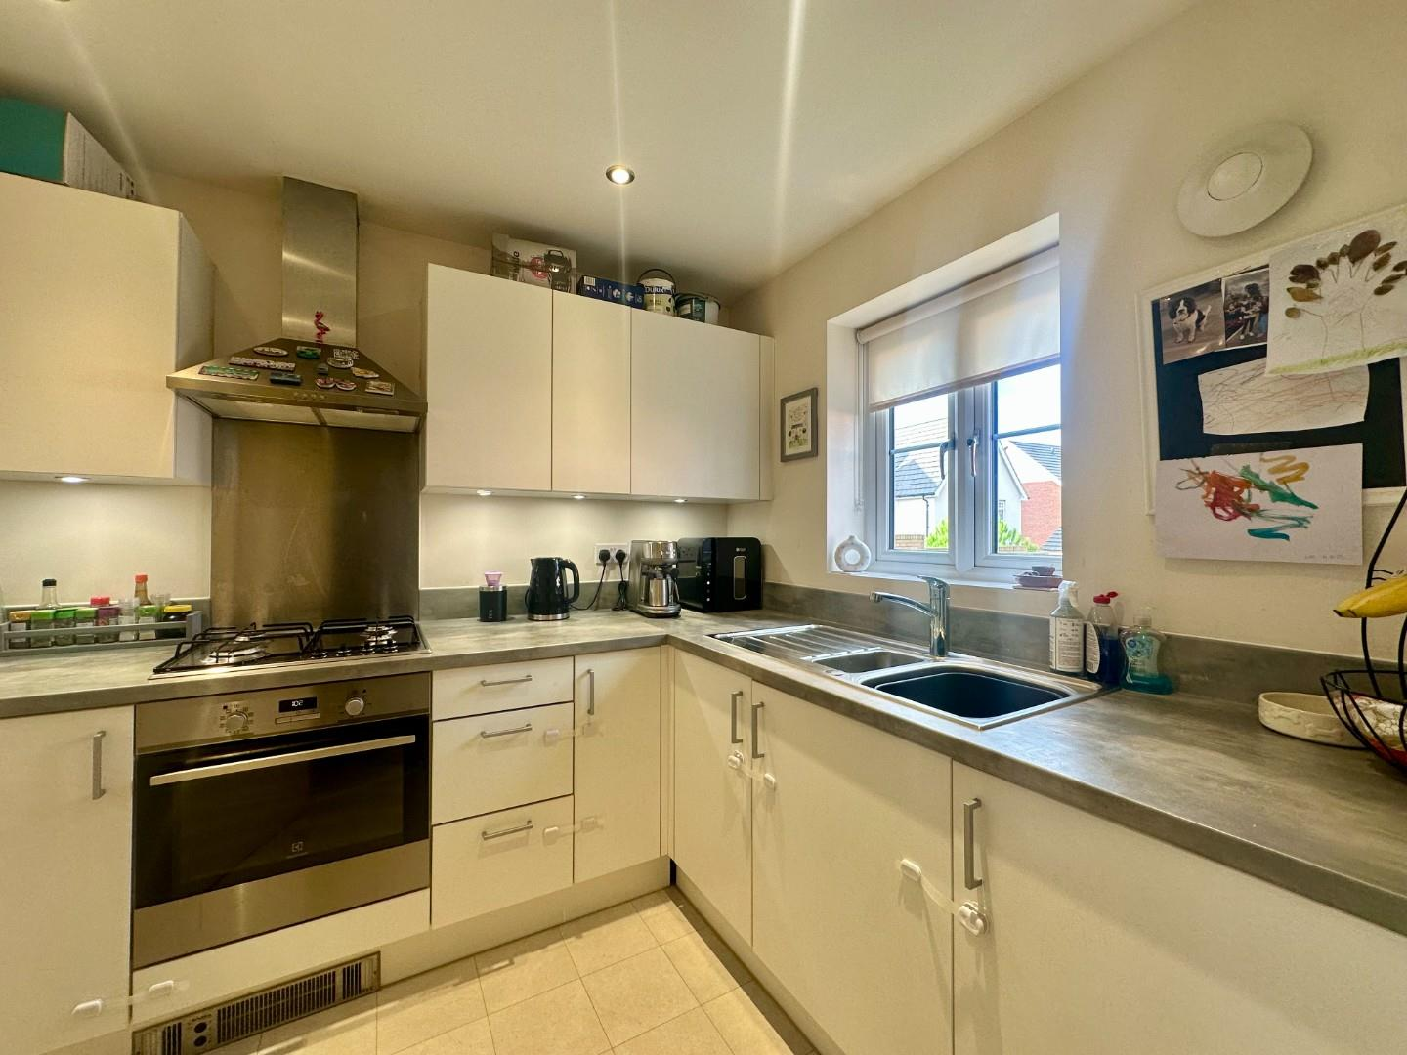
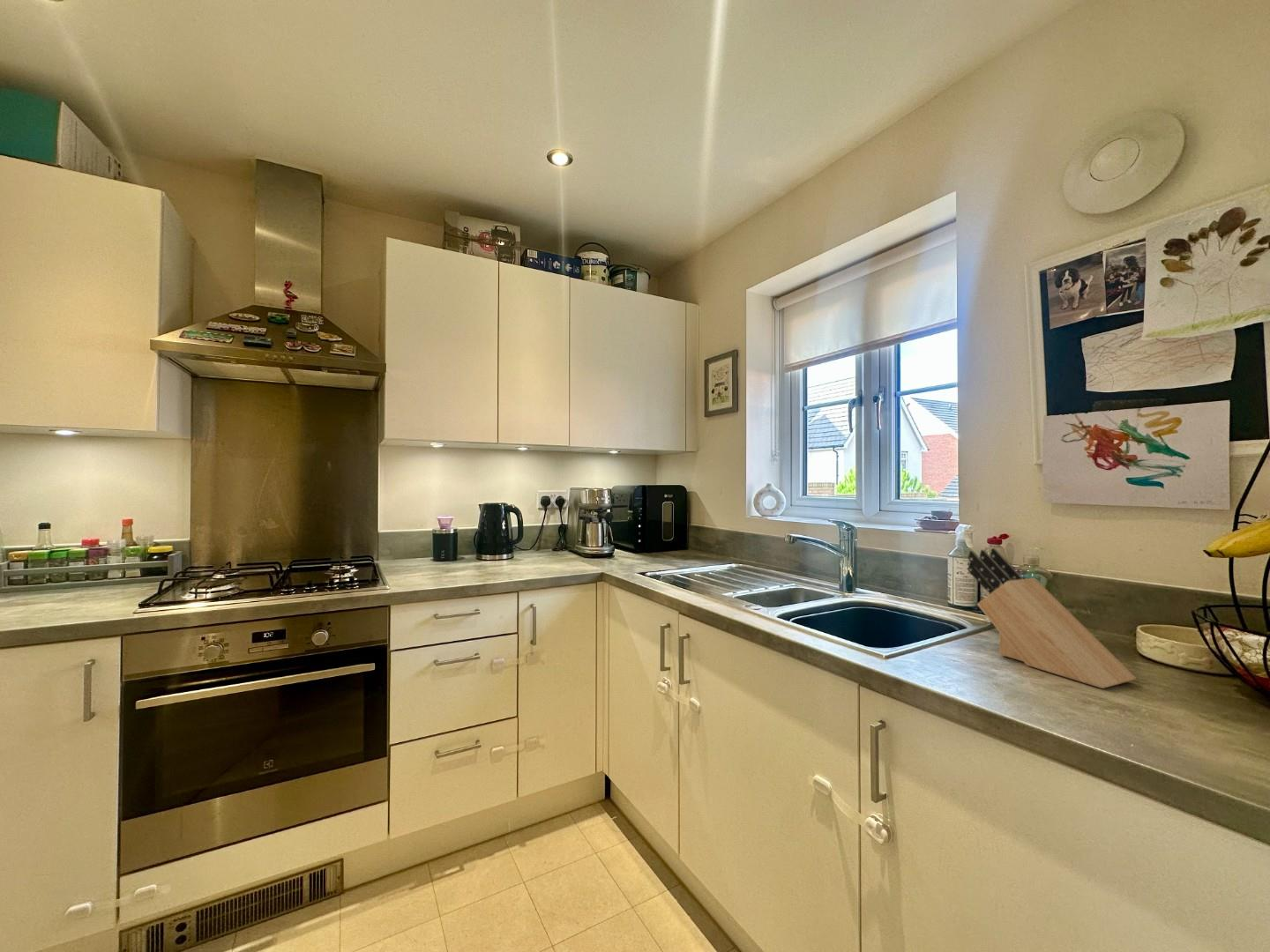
+ knife block (1037, 608)
